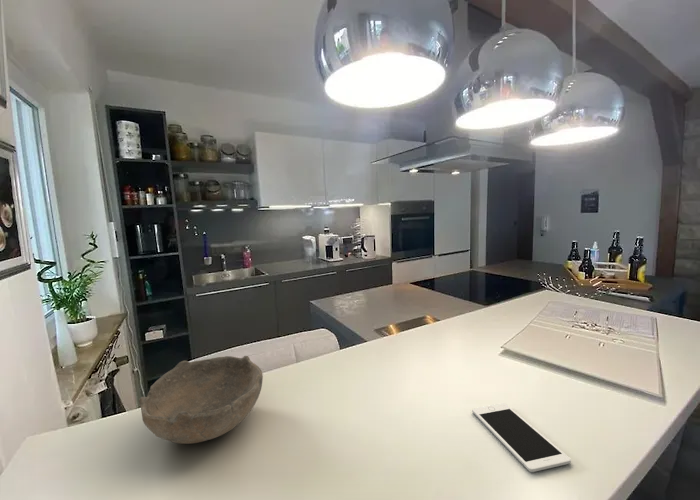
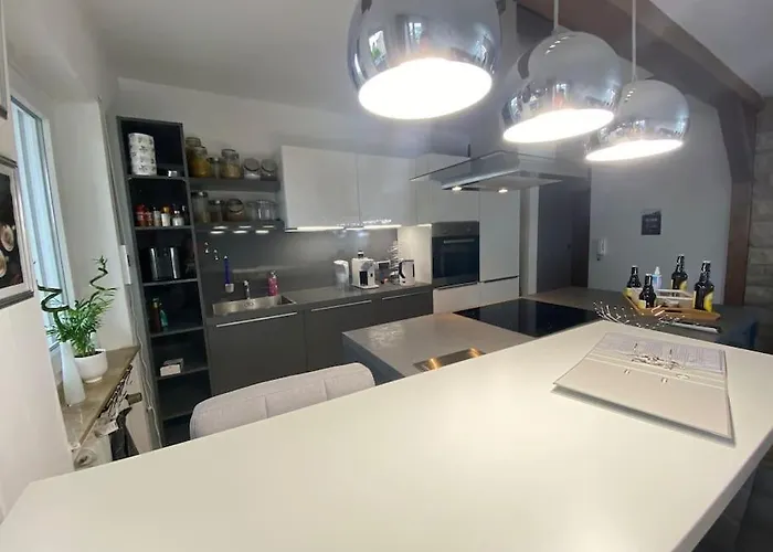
- bowl (207, 399)
- cell phone (515, 432)
